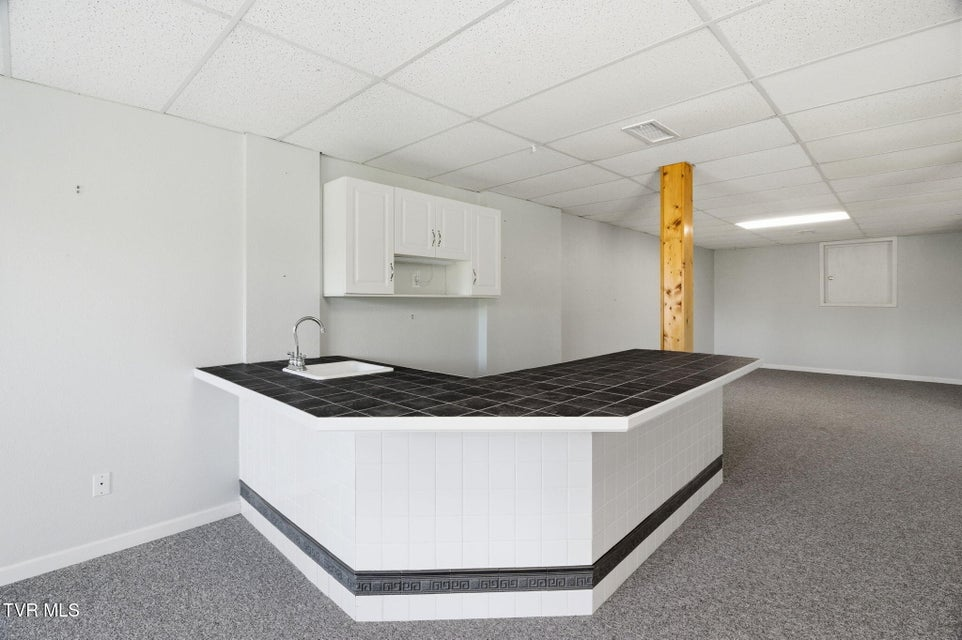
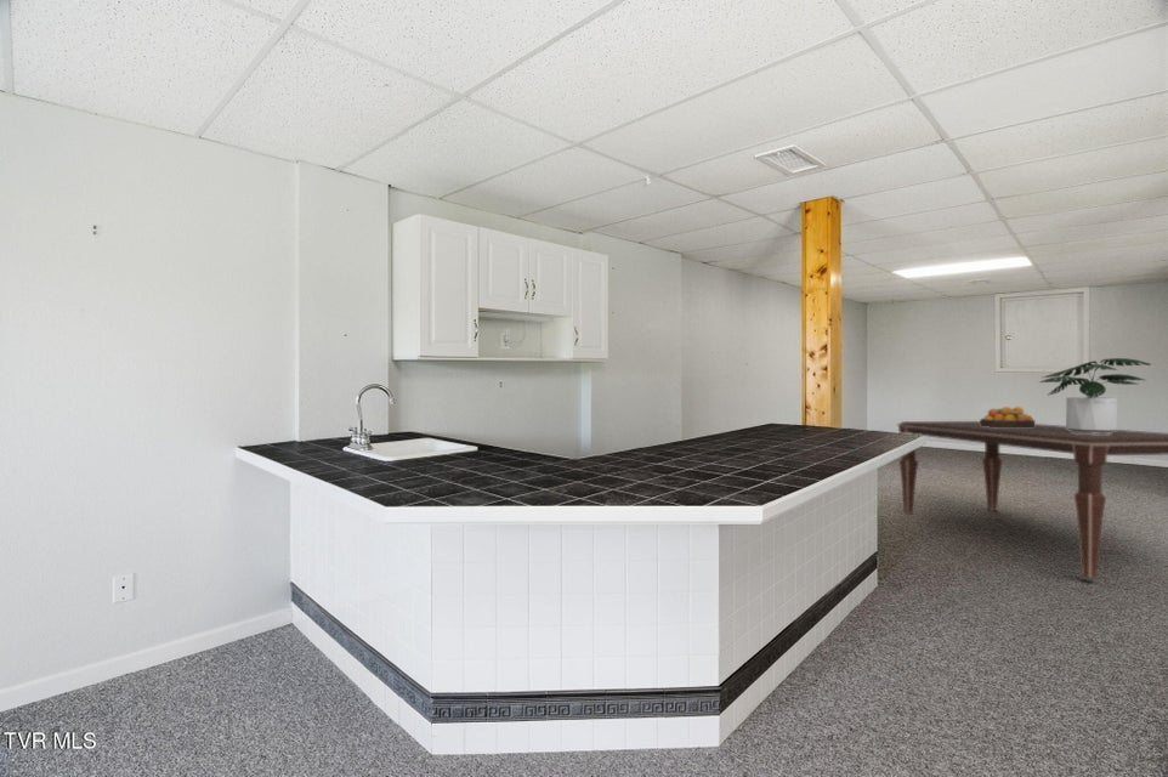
+ dining table (999, 480)
+ fruit bowl (1007, 415)
+ potted plant (1087, 395)
